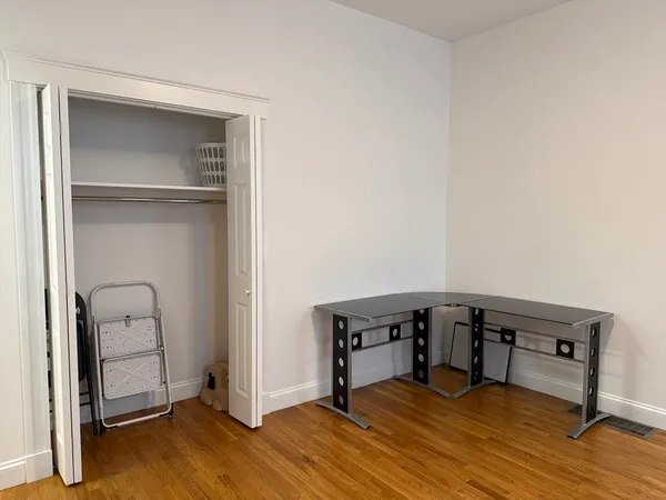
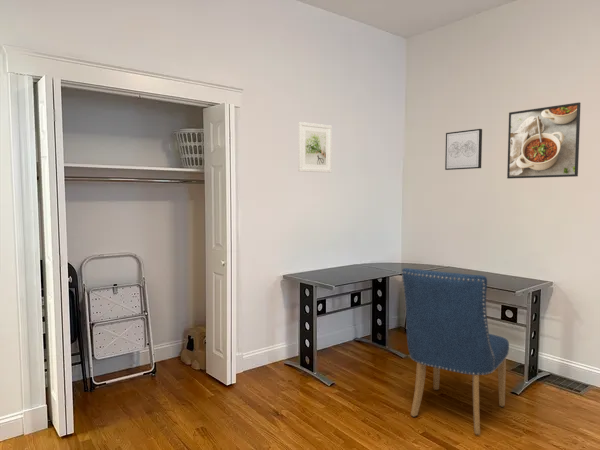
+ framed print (541, 142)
+ wall art (463, 150)
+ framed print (315, 148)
+ chair (455, 340)
